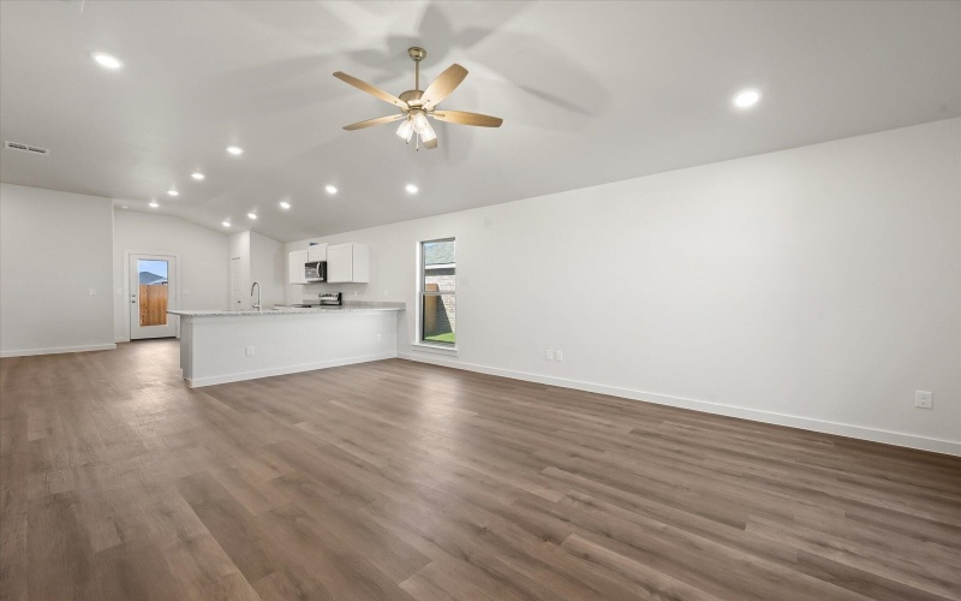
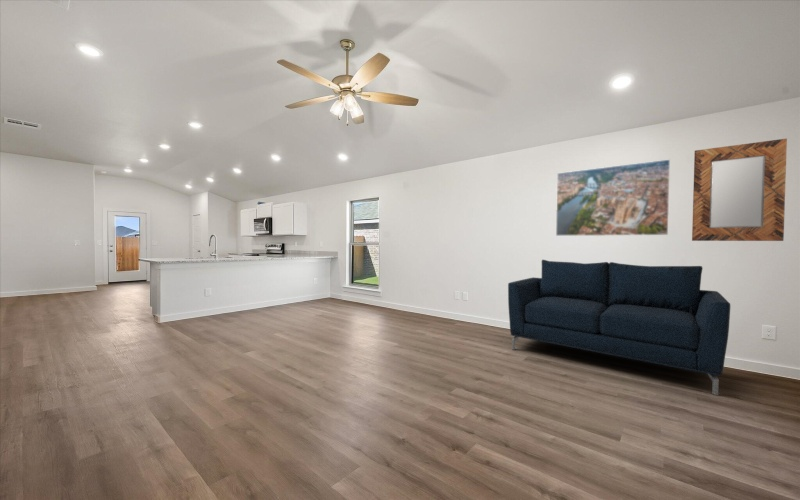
+ home mirror (736, 193)
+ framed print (607, 201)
+ sofa (604, 310)
